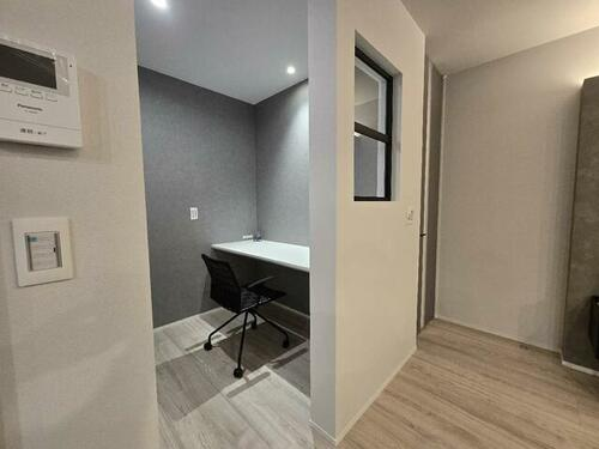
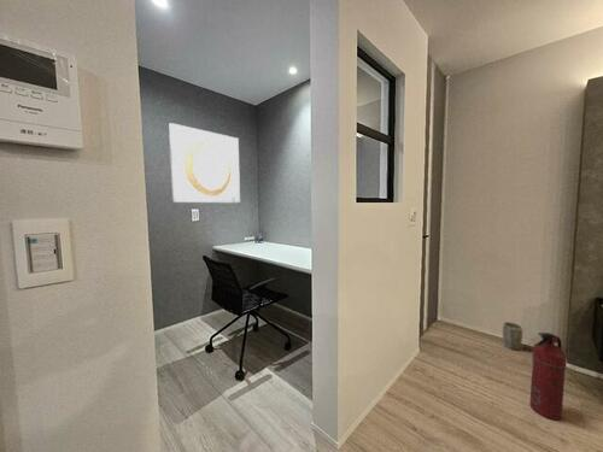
+ plant pot (511, 335)
+ fire extinguisher (548, 371)
+ wall art (207, 168)
